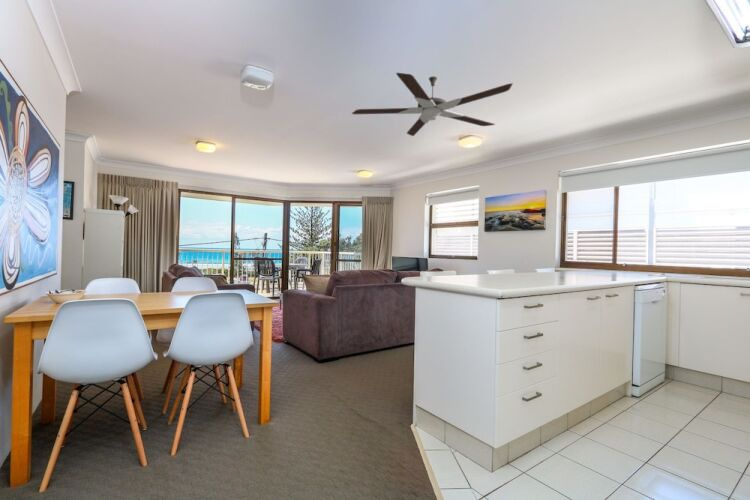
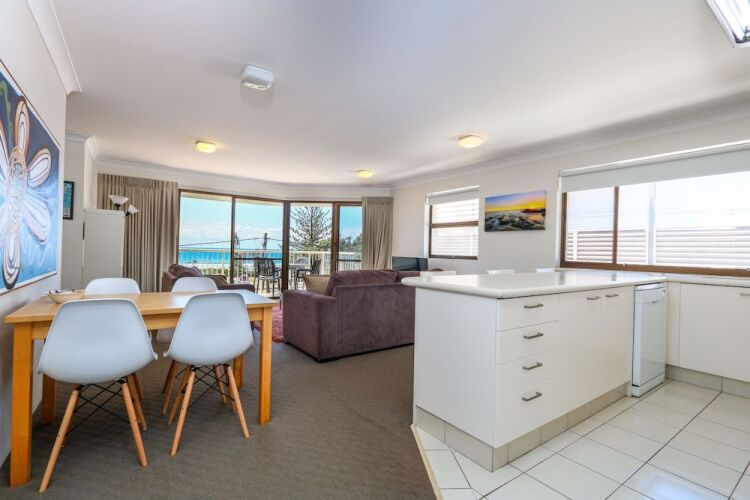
- ceiling fan (425, 99)
